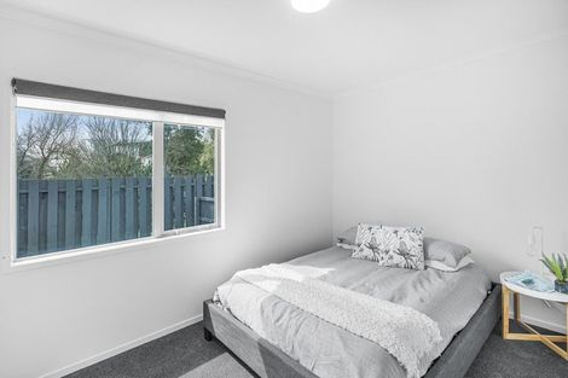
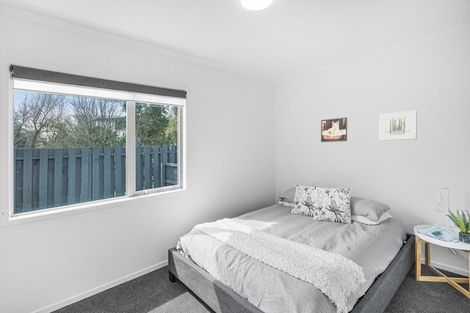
+ wall art (397, 126)
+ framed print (333, 130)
